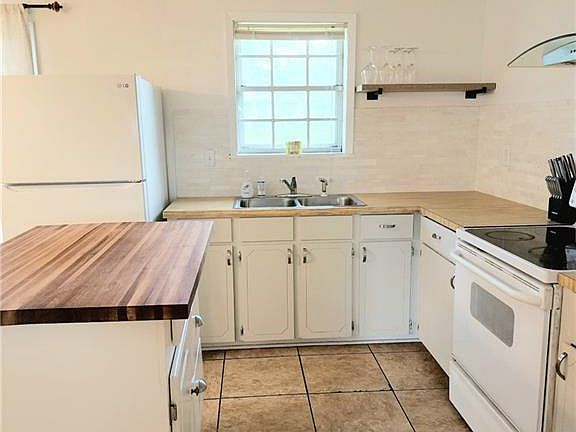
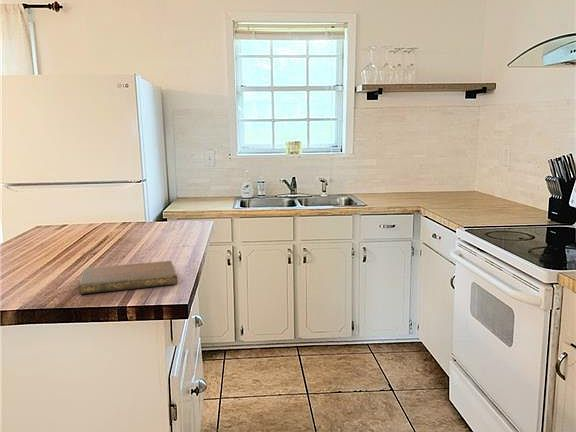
+ notebook (129, 276)
